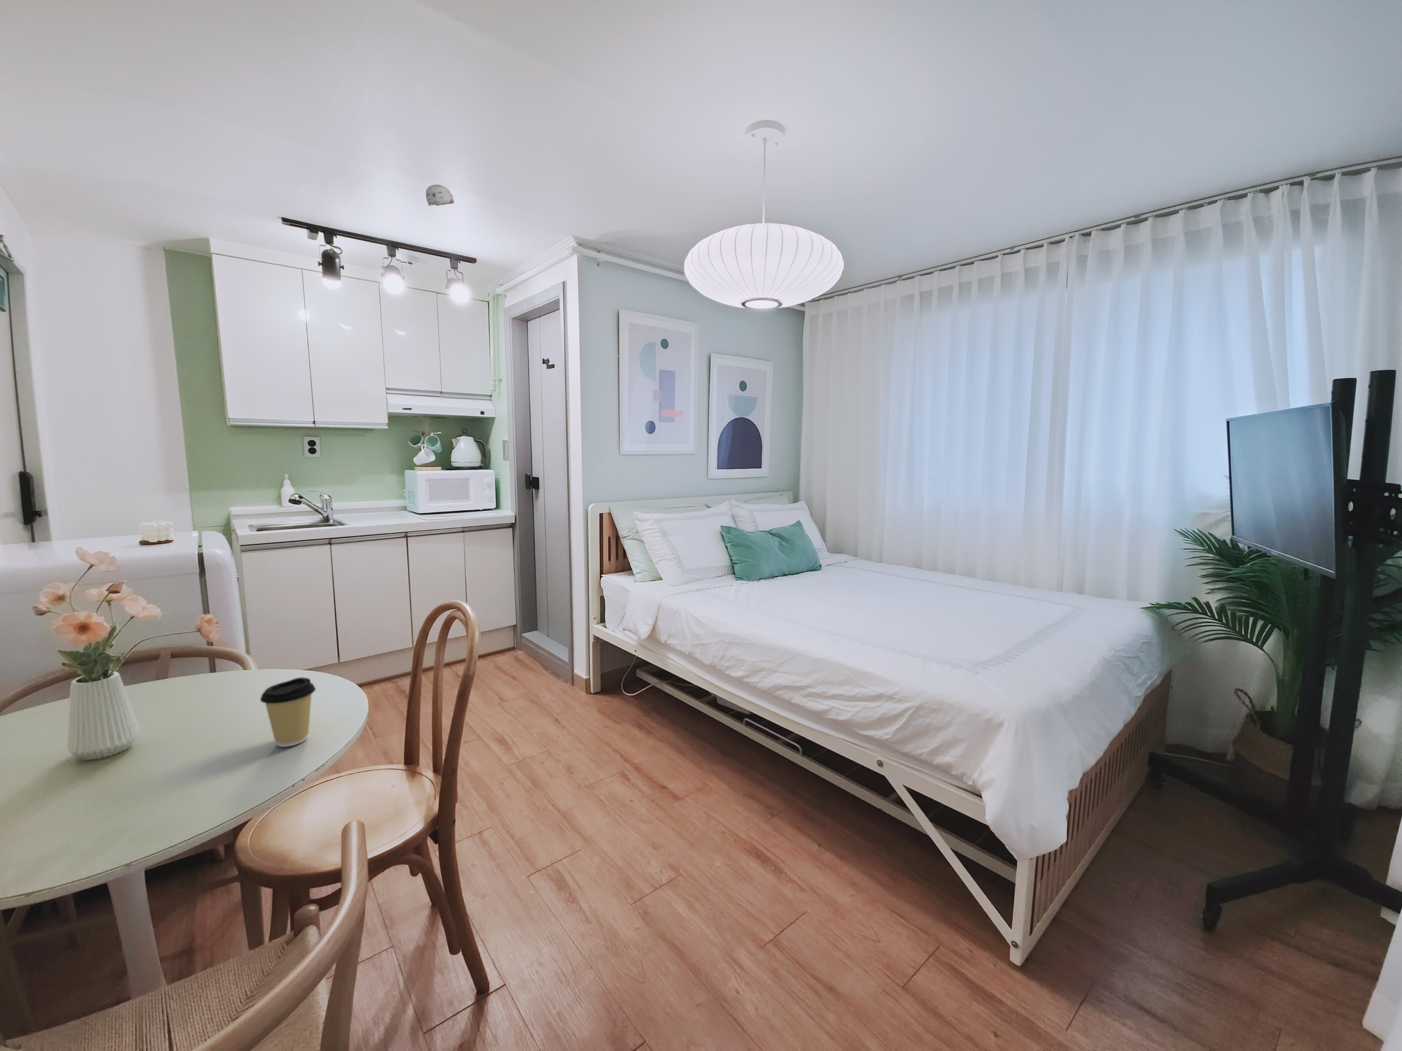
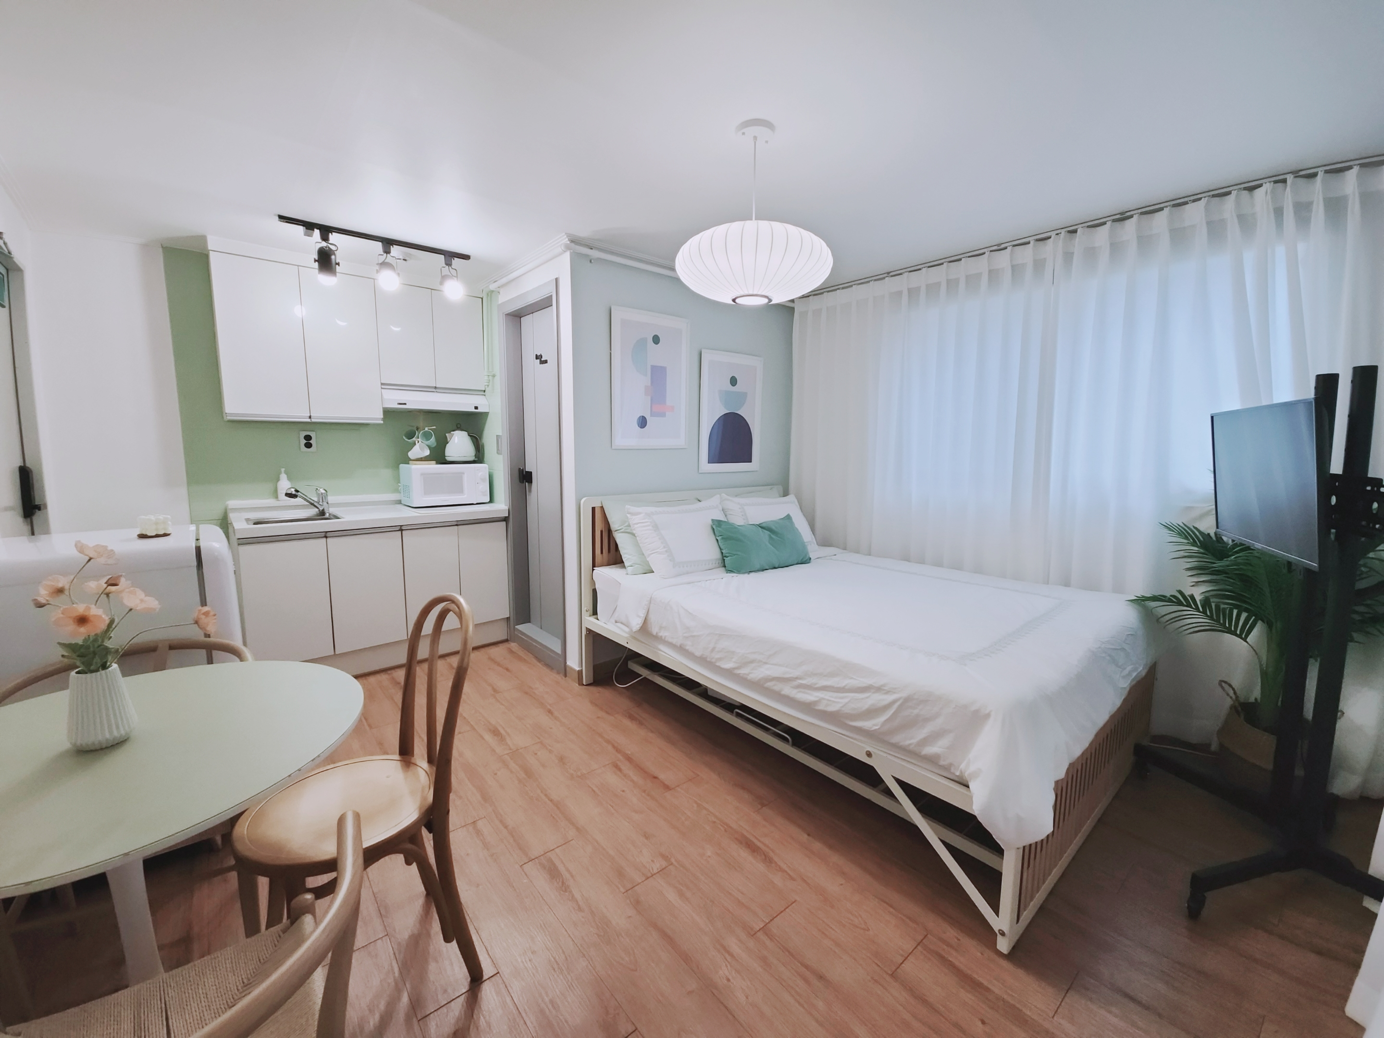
- smoke detector (440, 198)
- coffee cup (289, 712)
